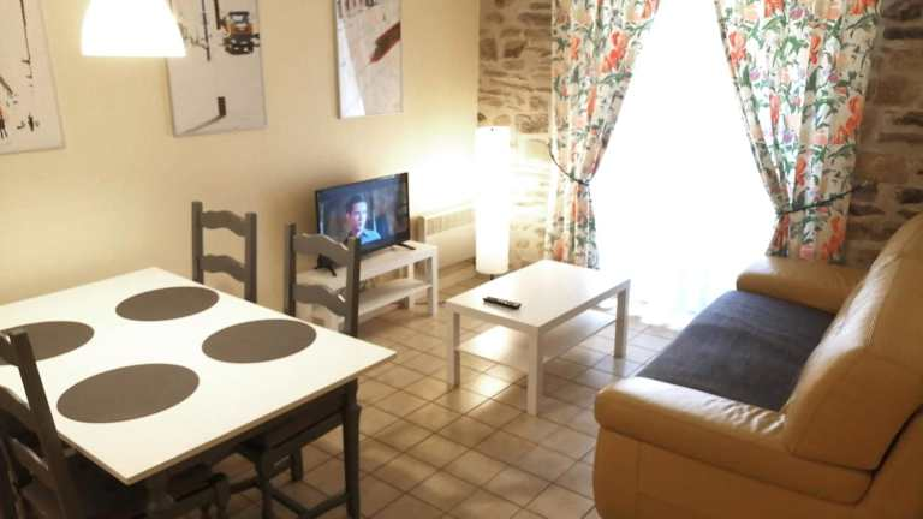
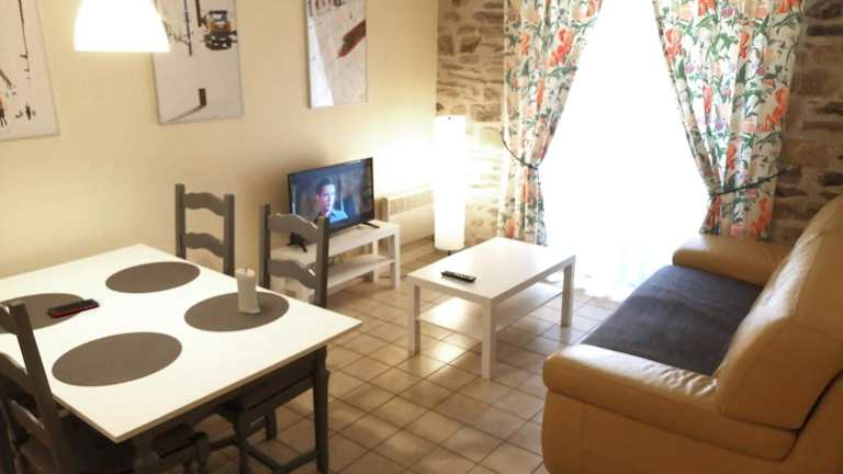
+ cell phone (74, 307)
+ candle (248, 289)
